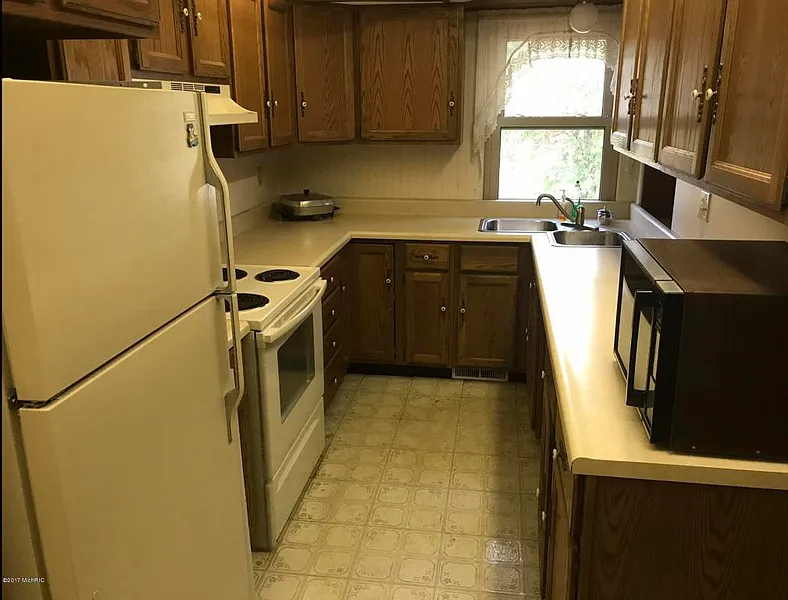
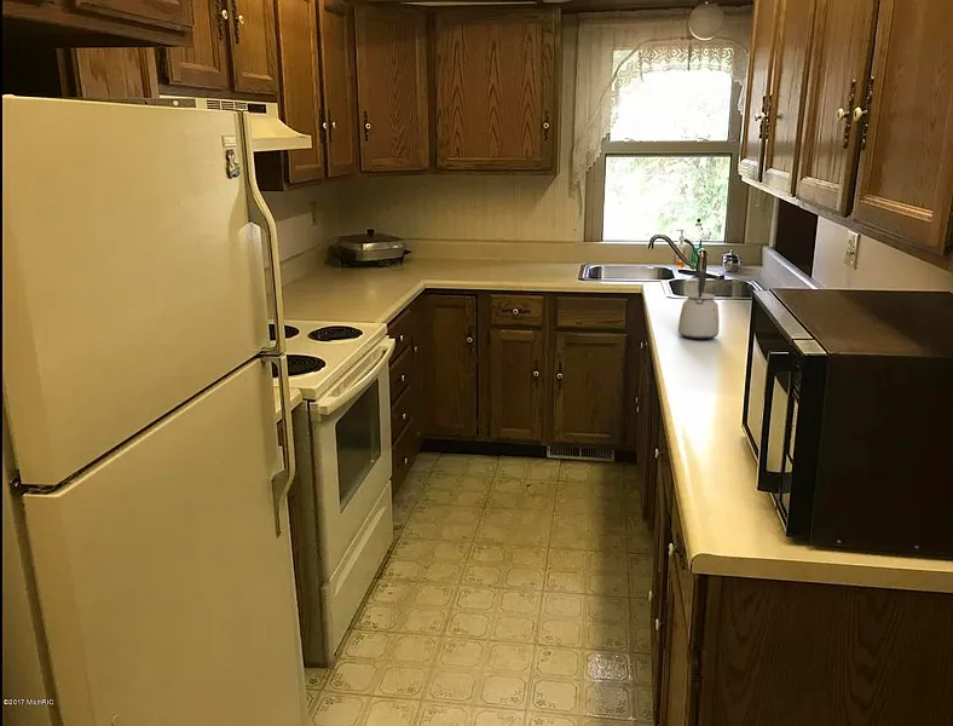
+ kettle (700, 301)
